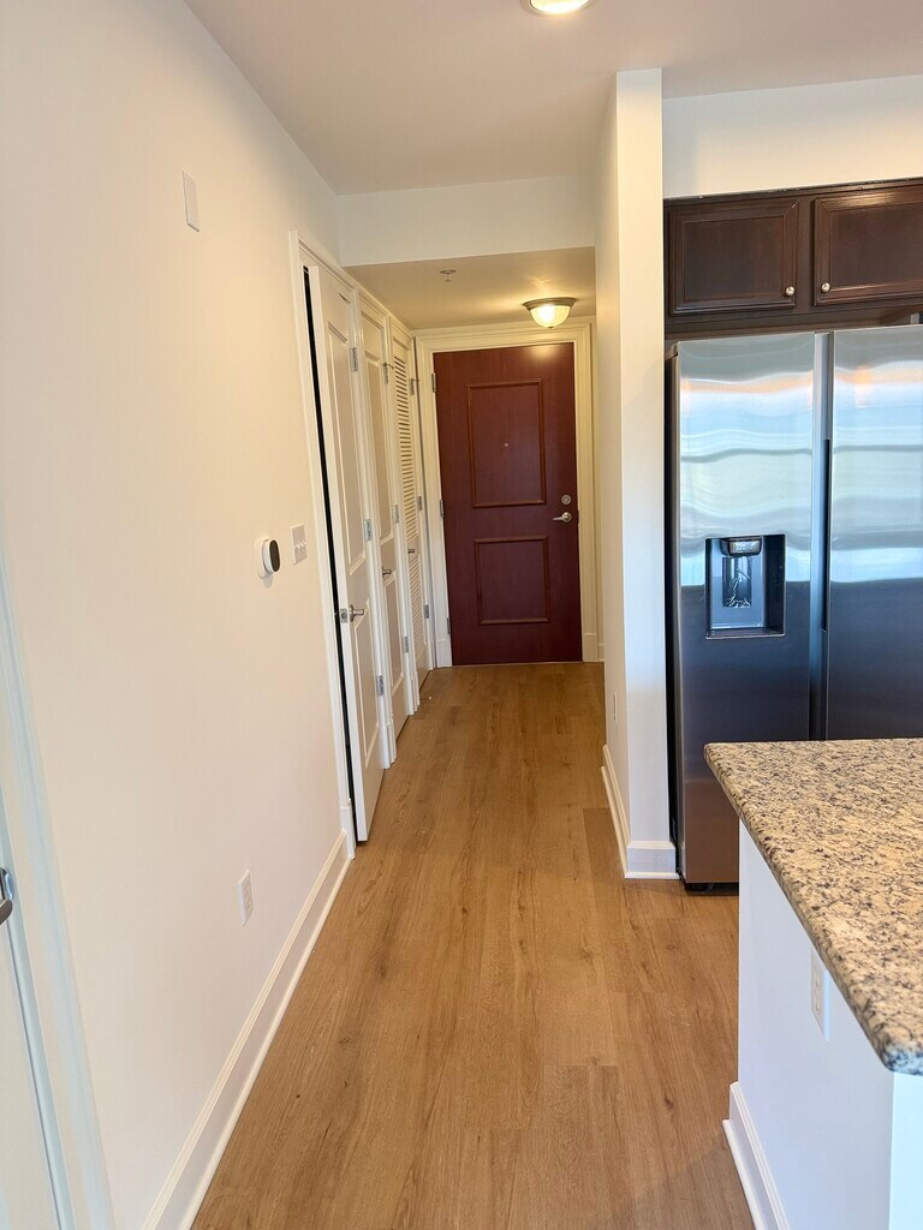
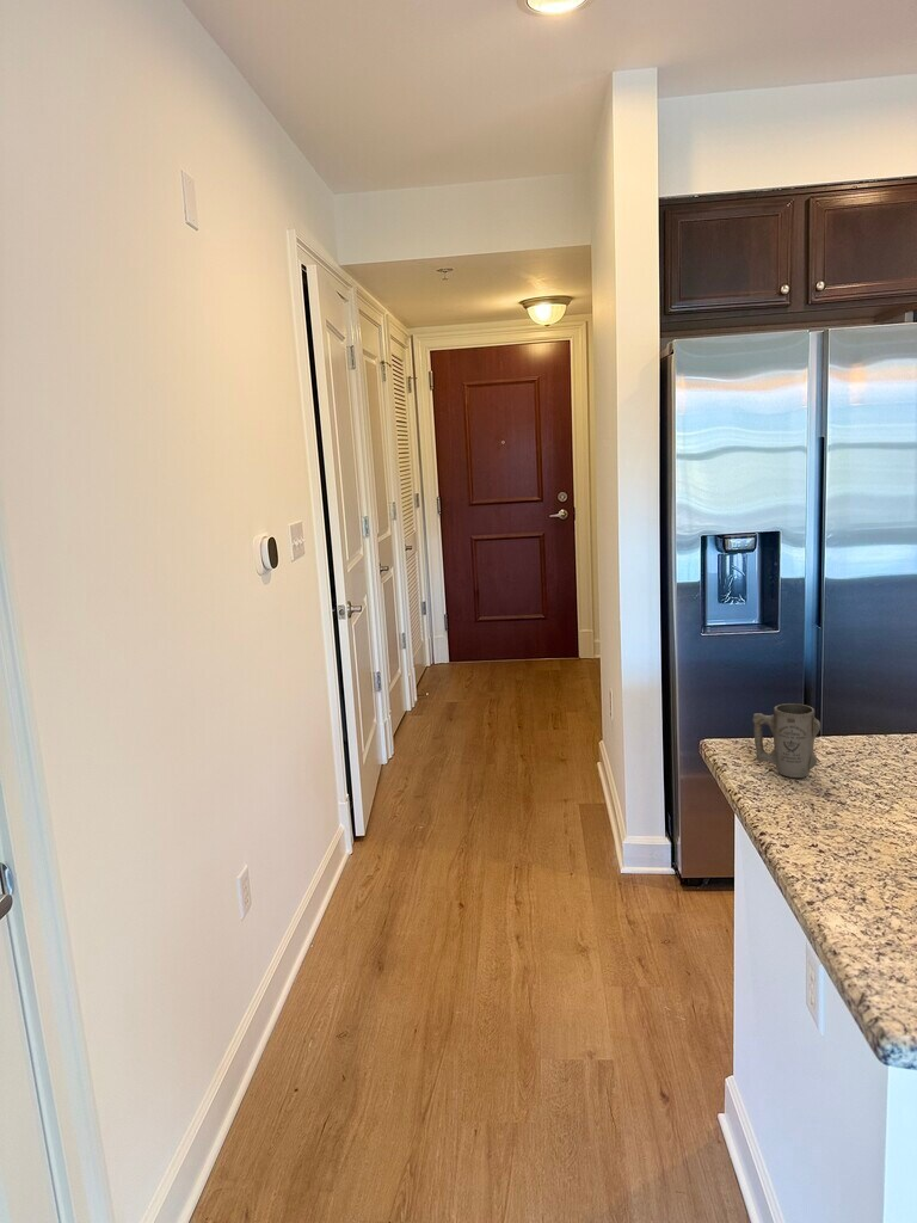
+ mug (786, 739)
